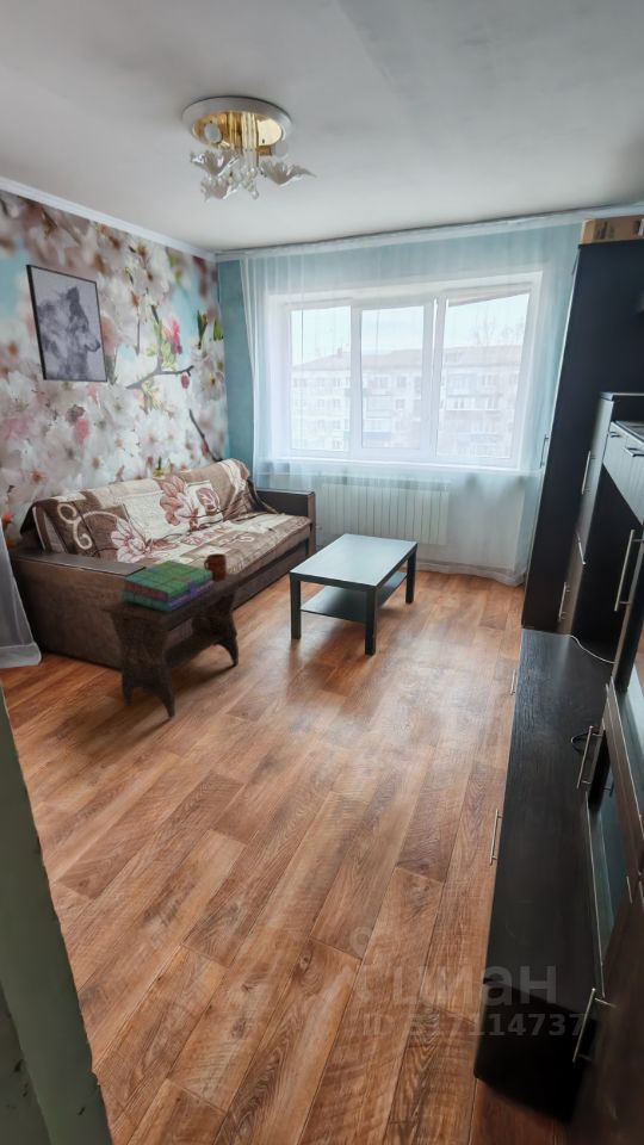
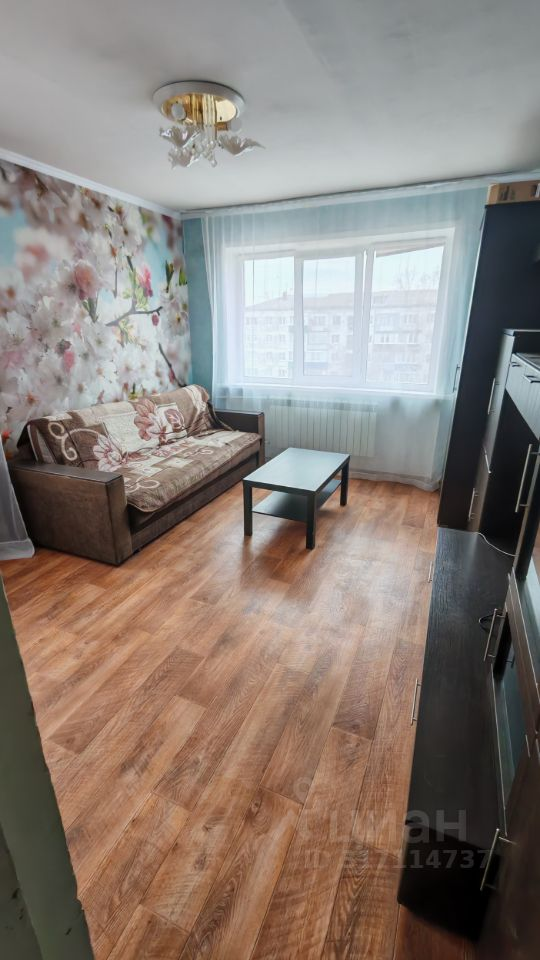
- footstool (184, 639)
- mug (213, 565)
- stack of books (168, 586)
- wall art (70, 328)
